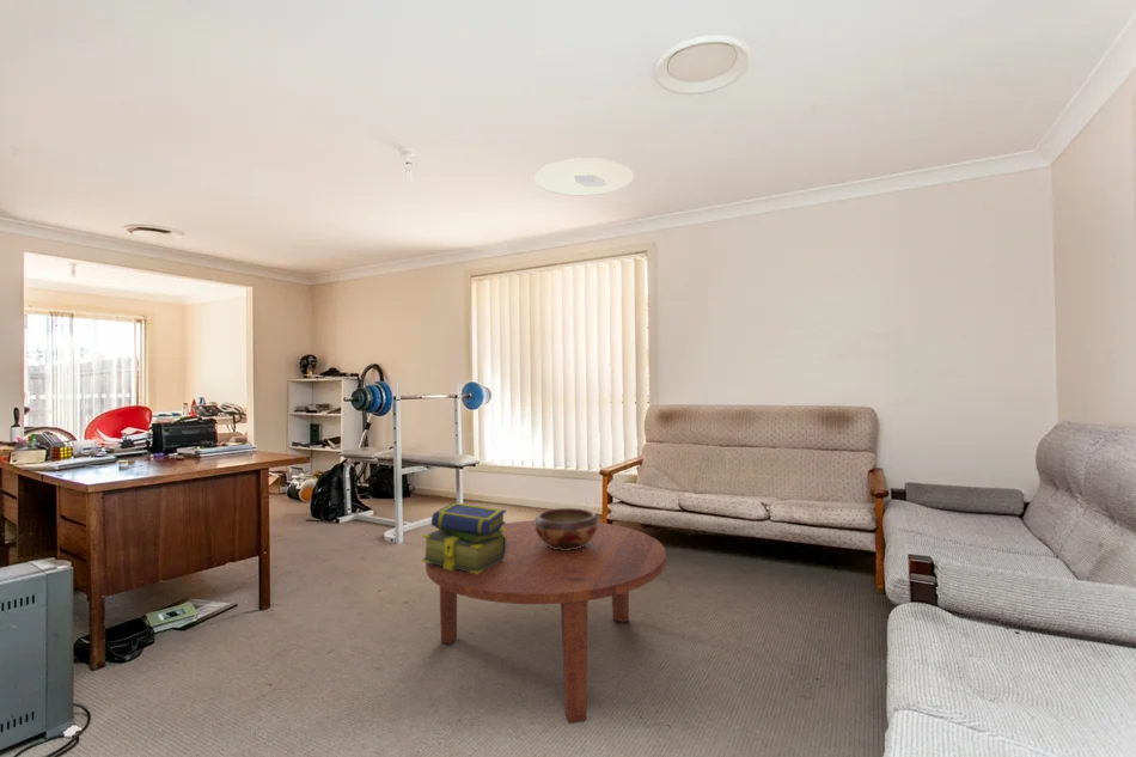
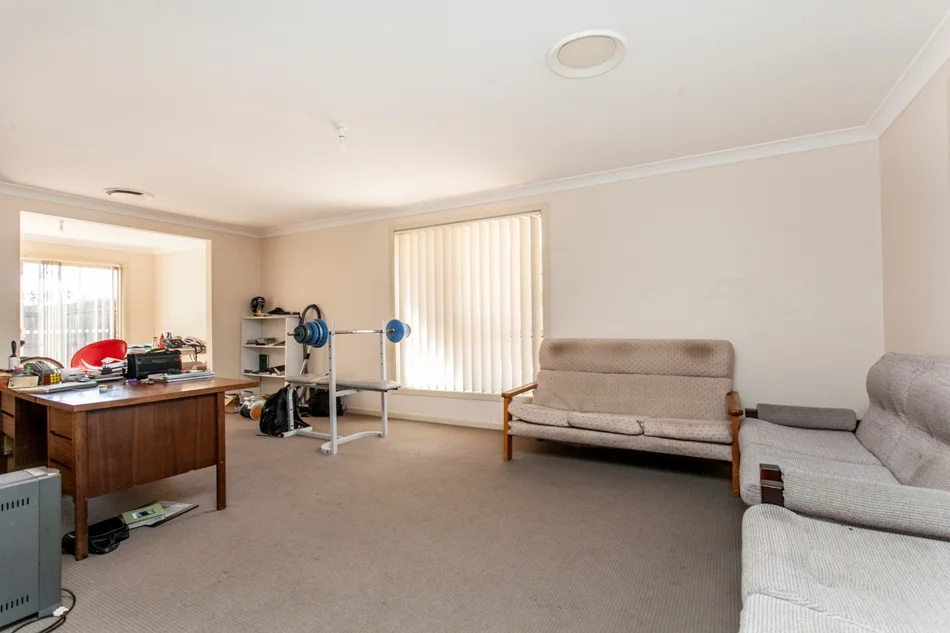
- decorative bowl (566, 529)
- ceiling light (584, 173)
- stack of books (468, 533)
- coffee table (546, 600)
